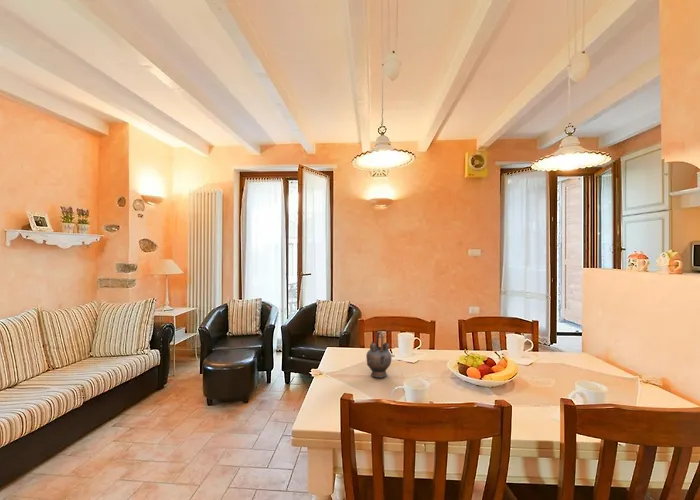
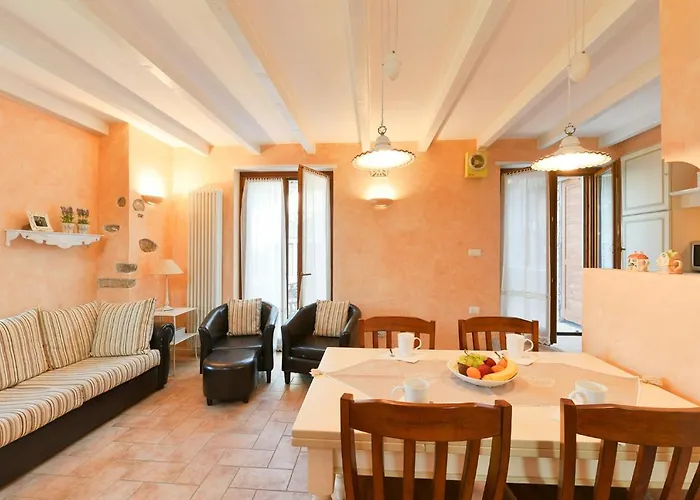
- teapot (379, 354)
